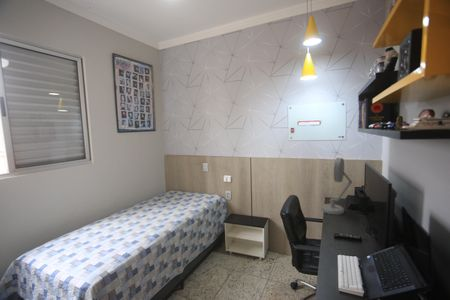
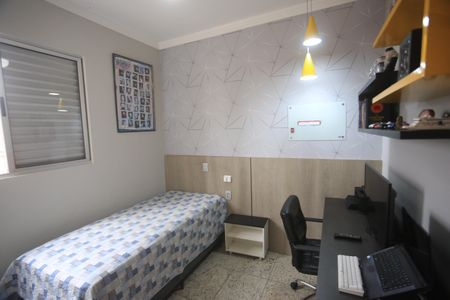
- desk lamp (336, 181)
